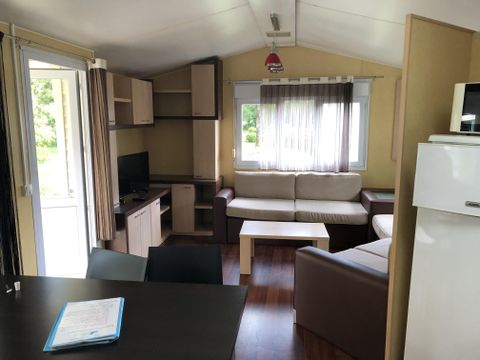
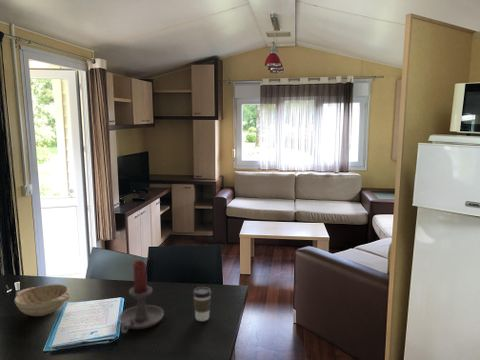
+ decorative bowl (42, 301)
+ coffee cup (202, 304)
+ candle holder (137, 293)
